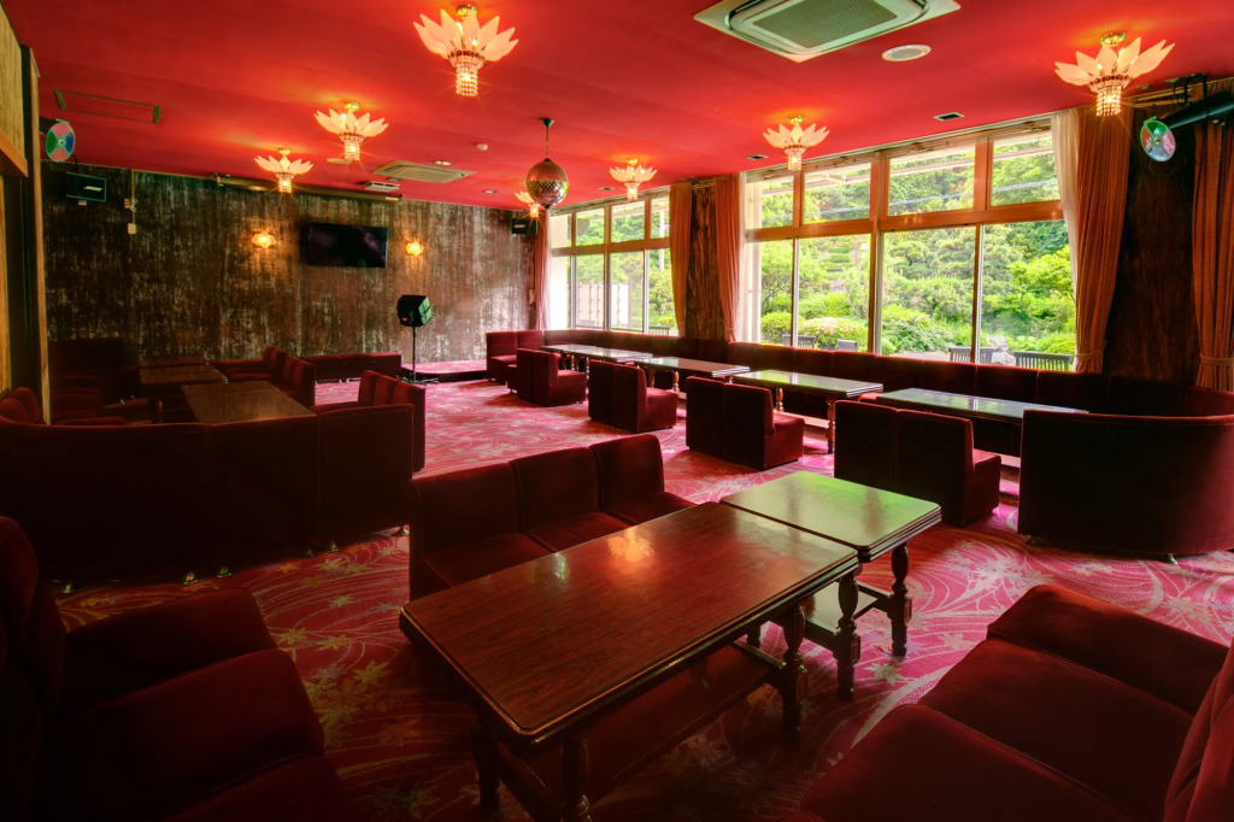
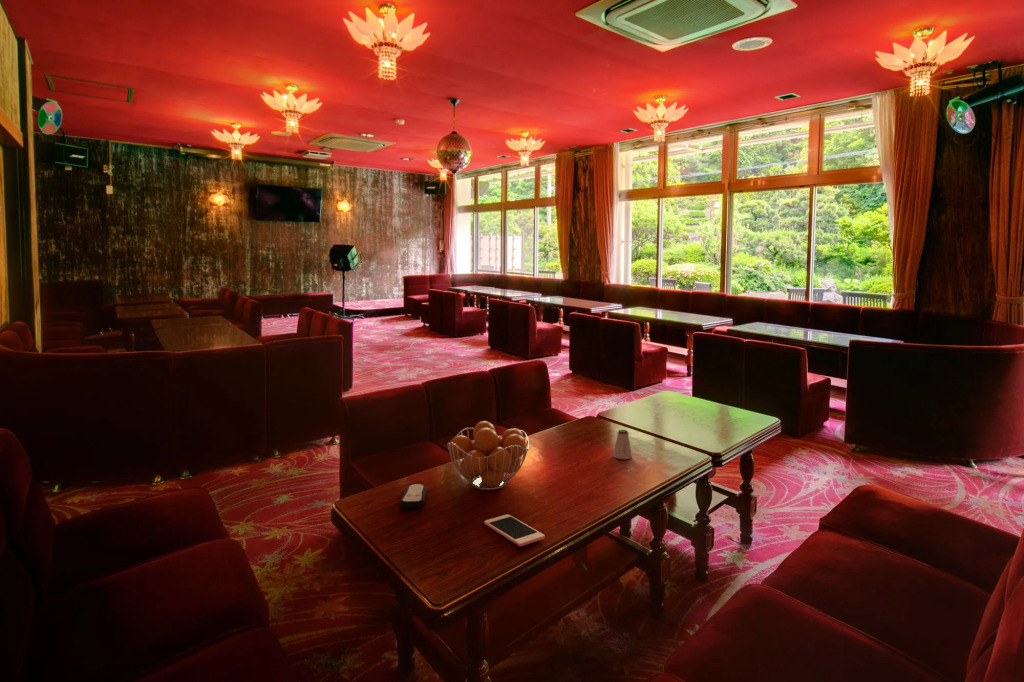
+ cell phone (513, 529)
+ saltshaker (622, 443)
+ remote control (414, 495)
+ fruit basket (488, 454)
